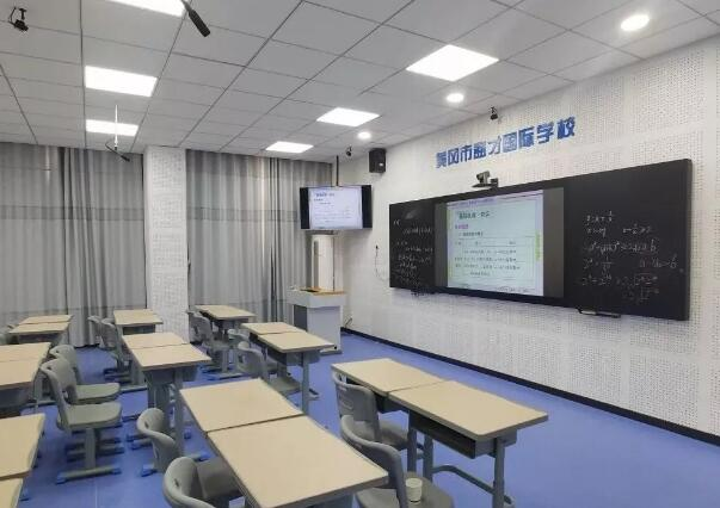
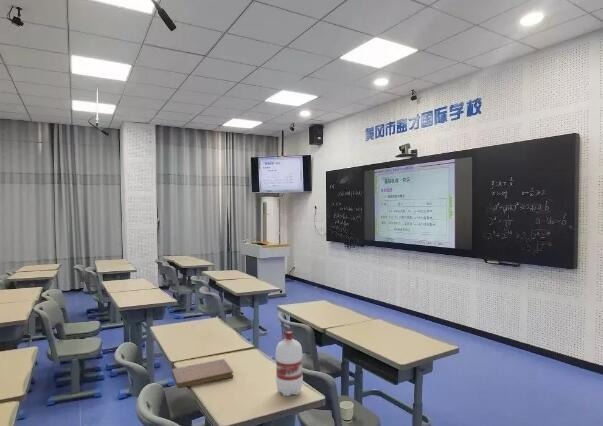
+ water bottle (289, 361)
+ notebook (202, 372)
